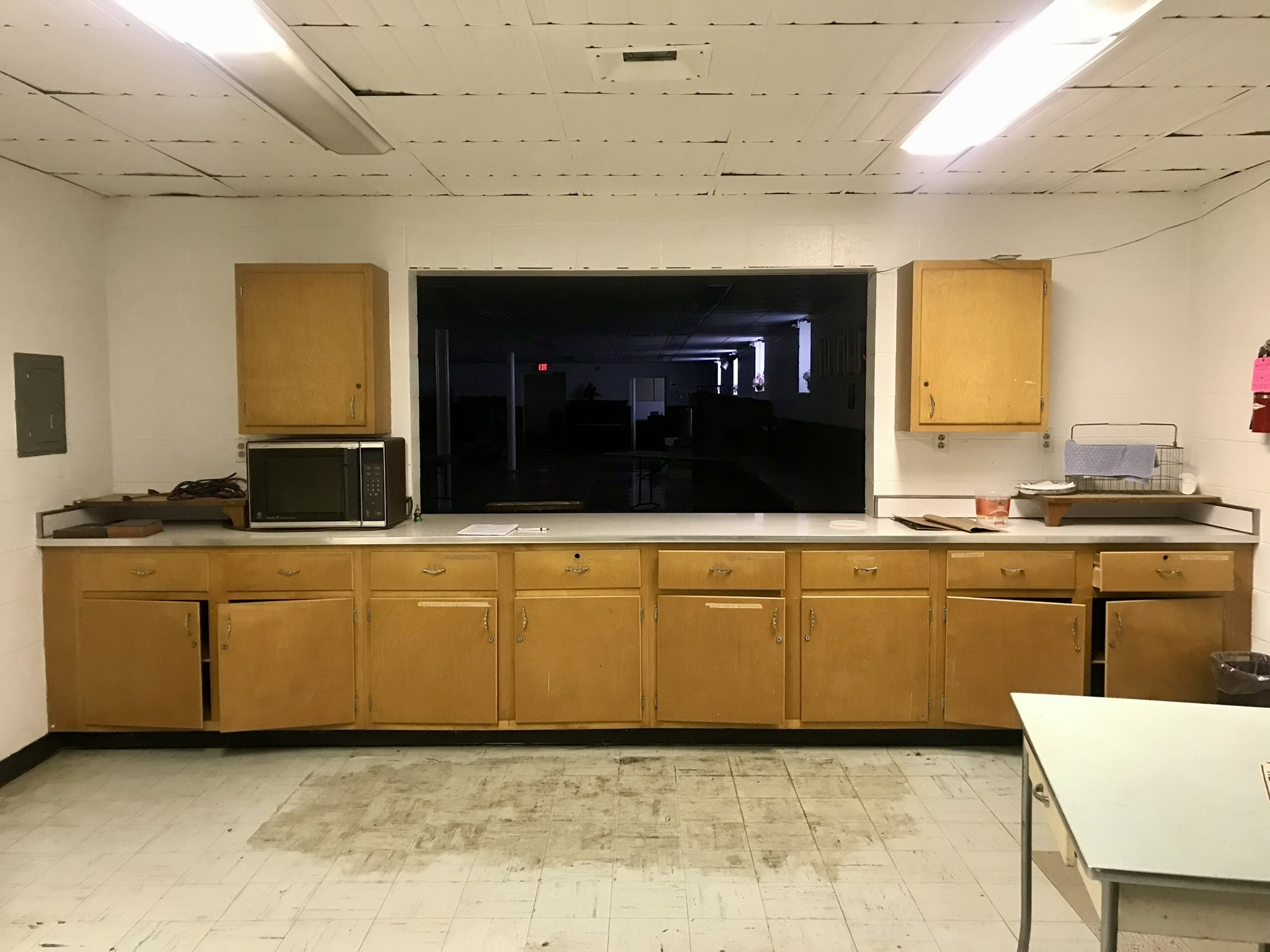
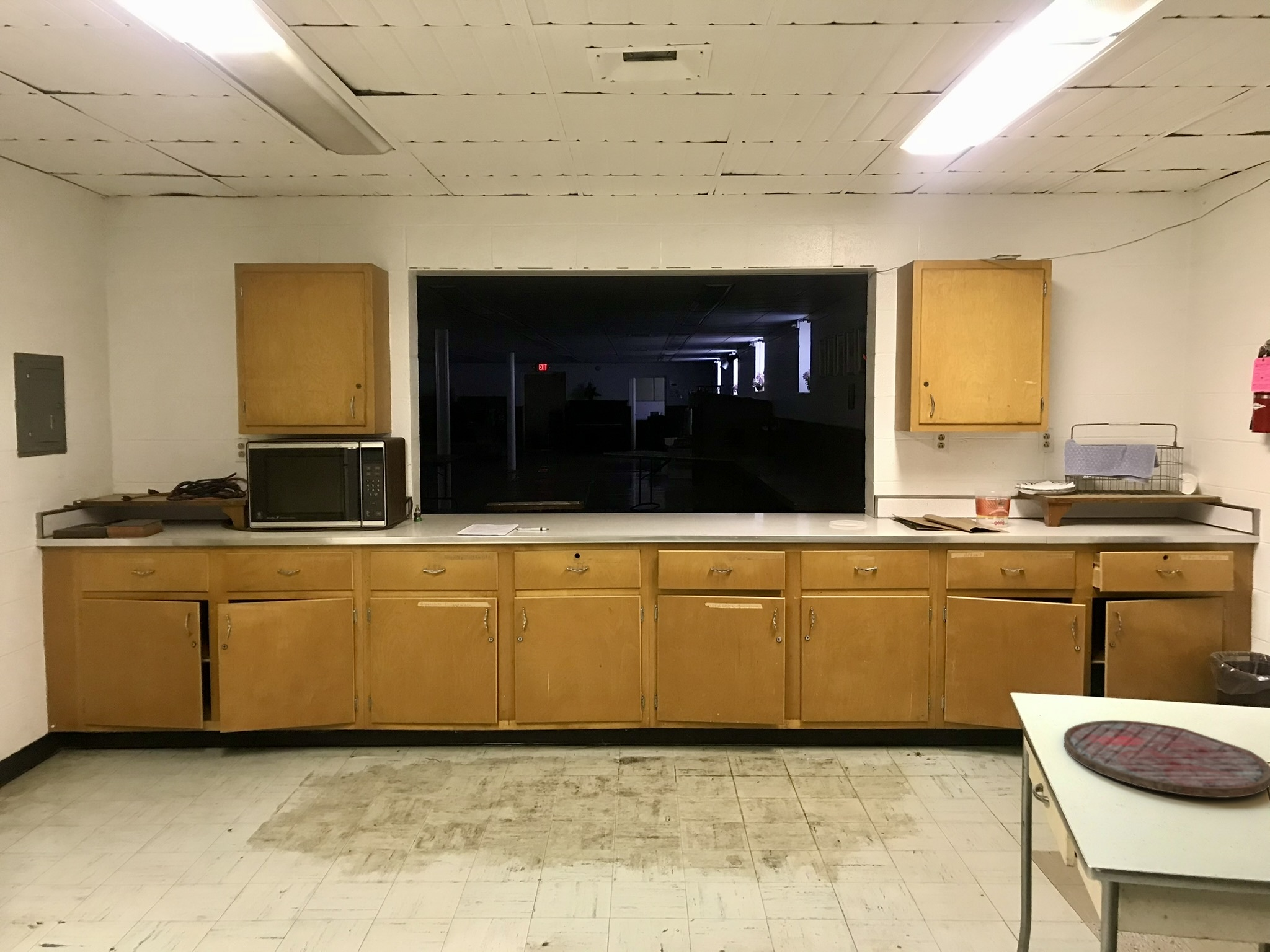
+ cutting board (1161, 755)
